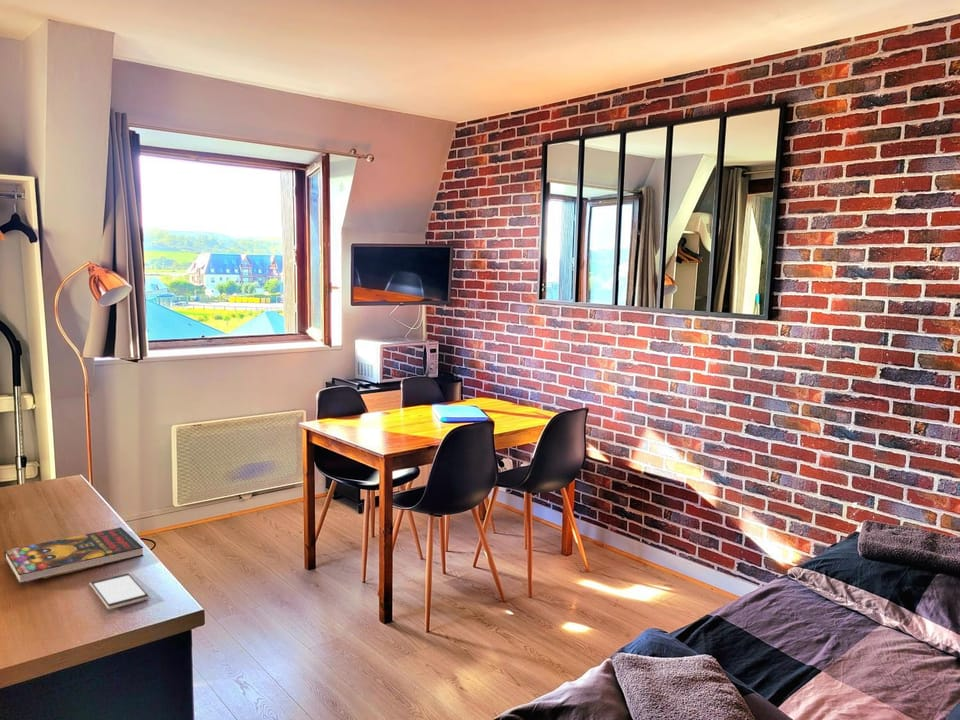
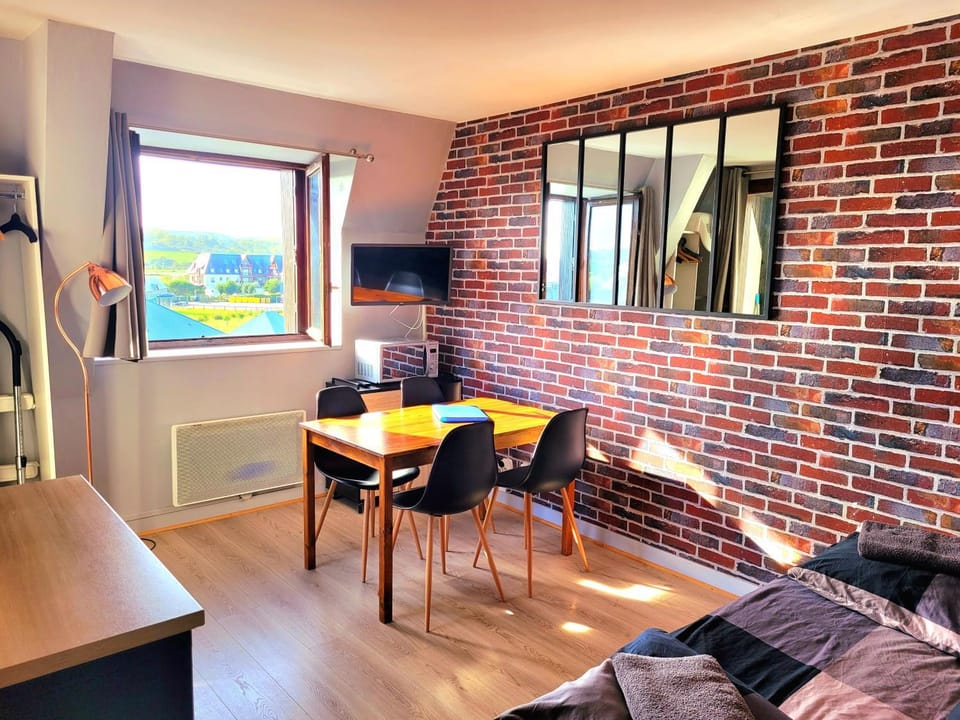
- smartphone (119, 590)
- book (74, 552)
